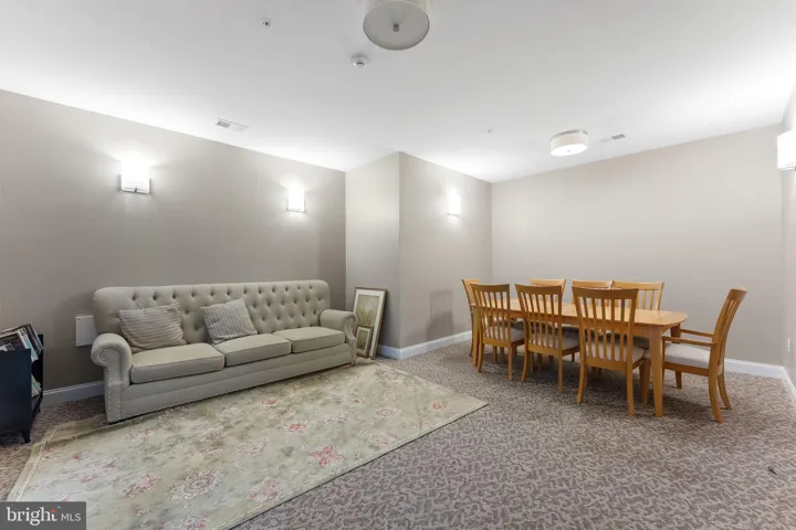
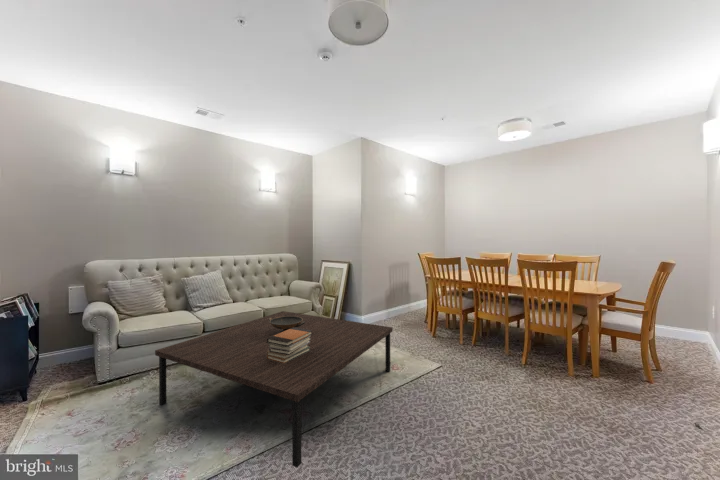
+ decorative bowl (286, 326)
+ coffee table (288, 361)
+ book stack (290, 343)
